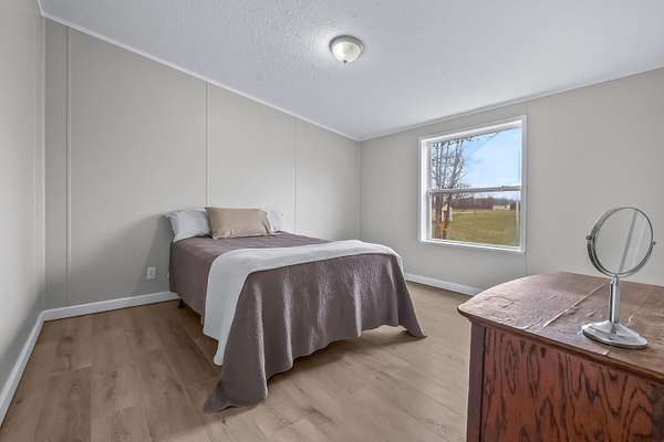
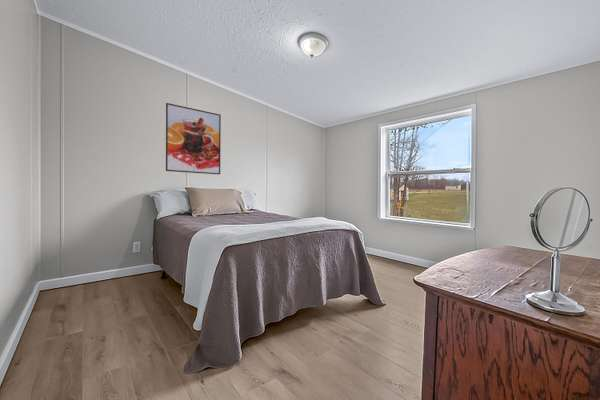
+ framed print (194, 141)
